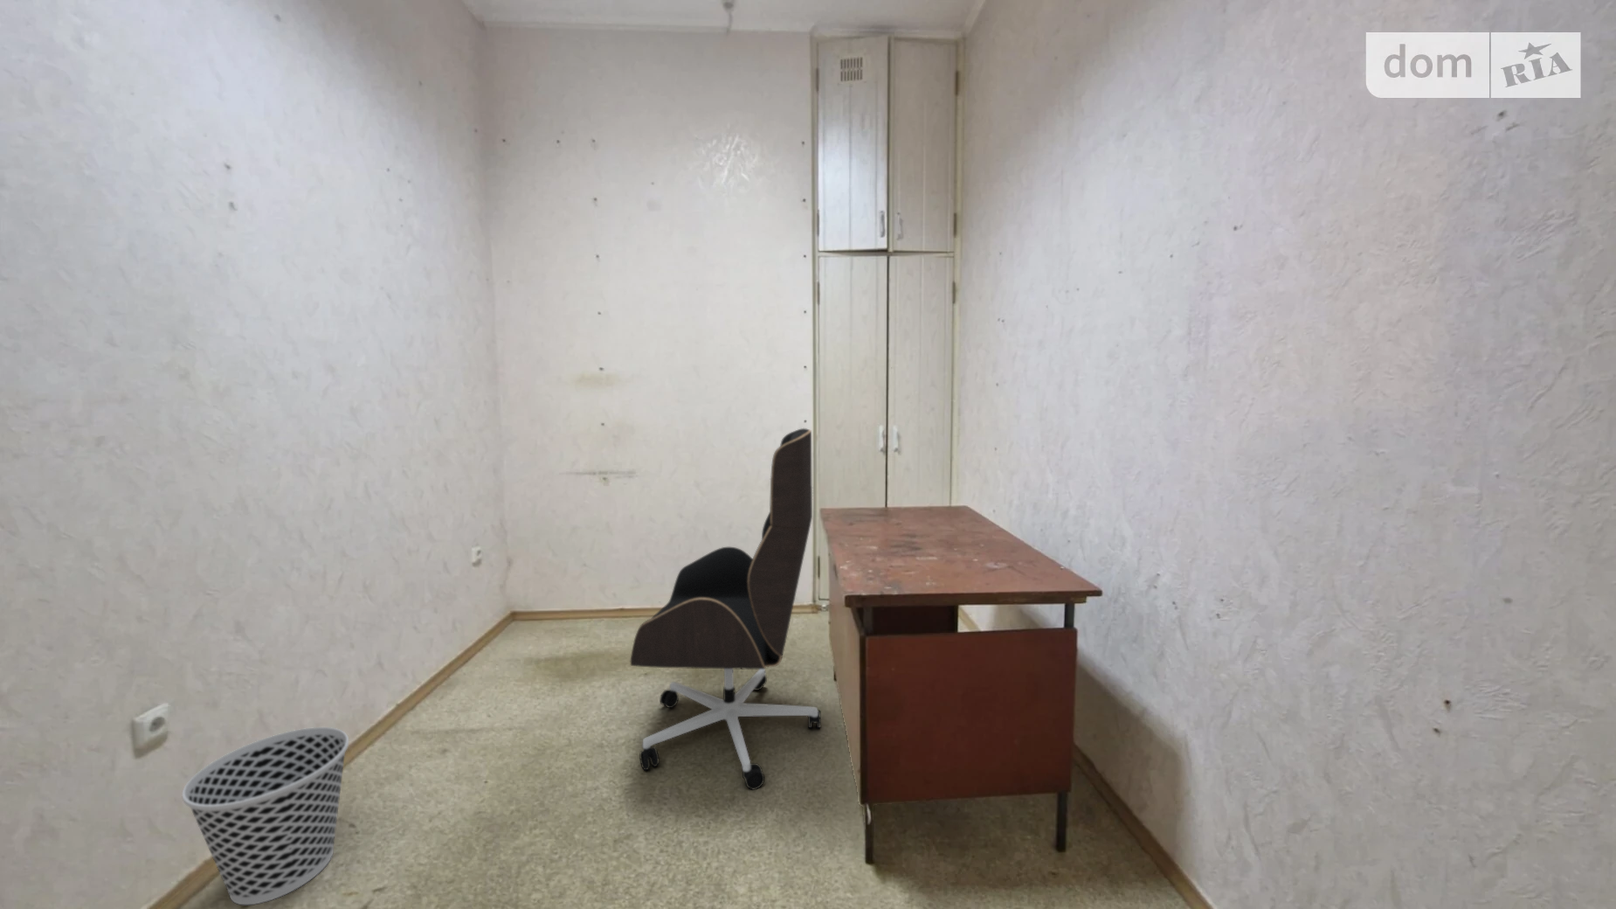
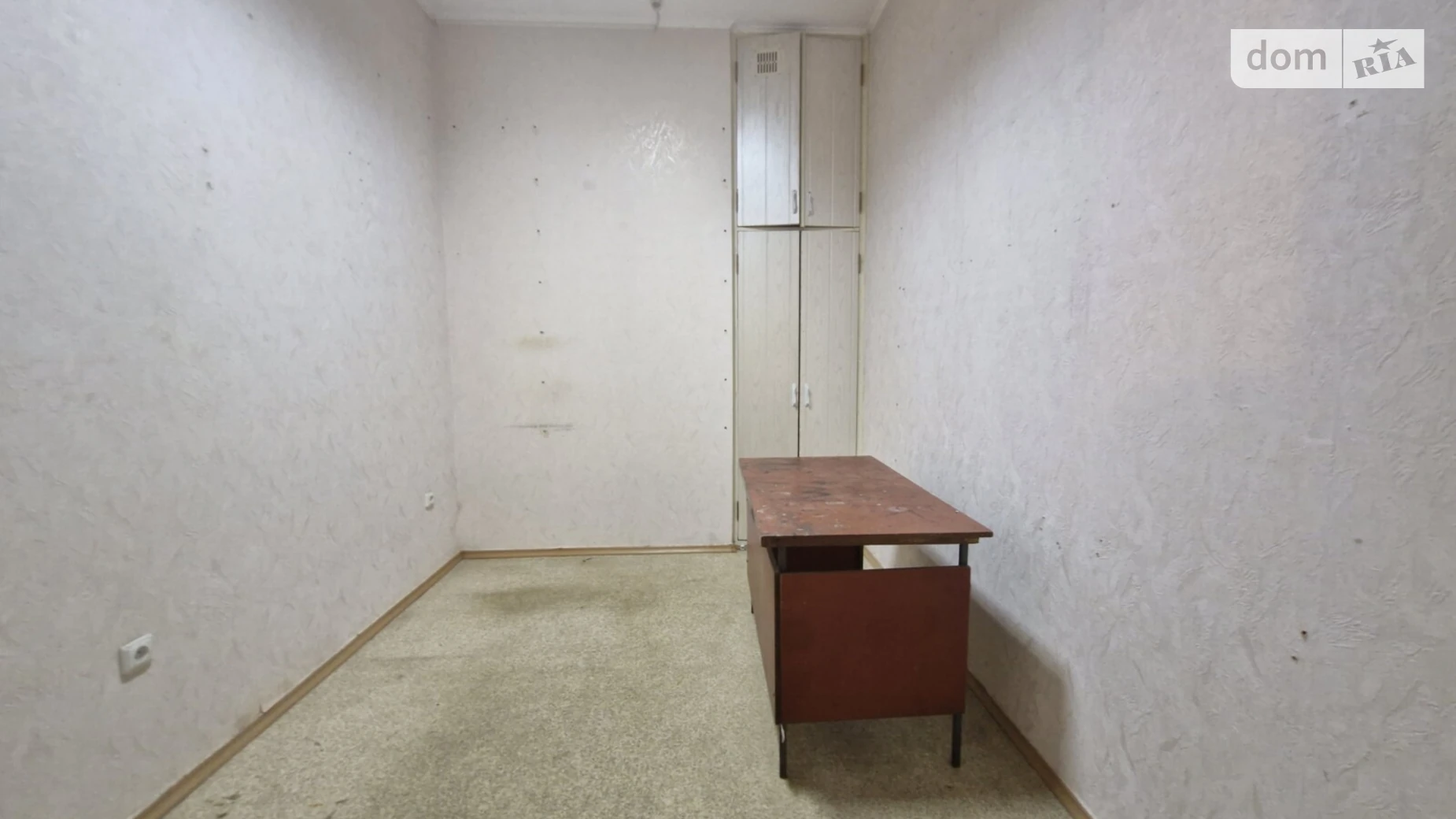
- wastebasket (276, 817)
- office chair (731, 584)
